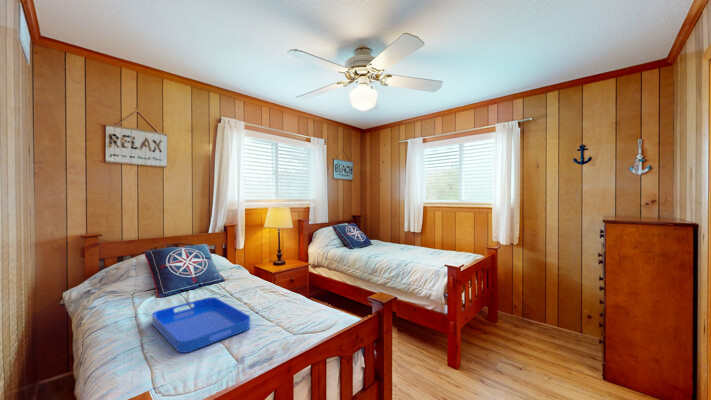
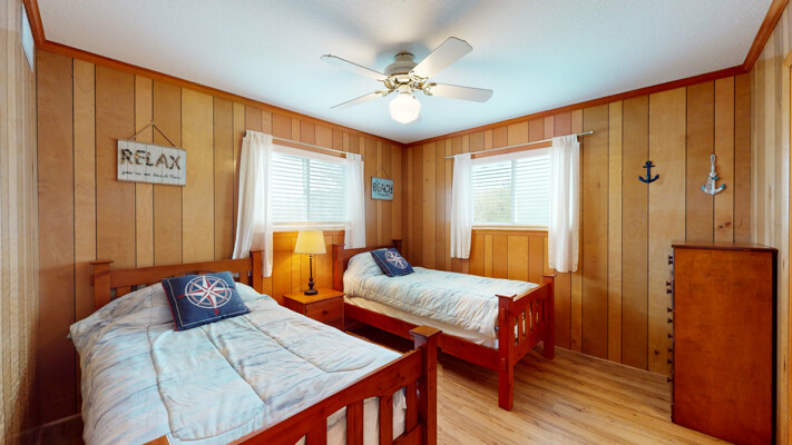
- serving tray (200, 320)
